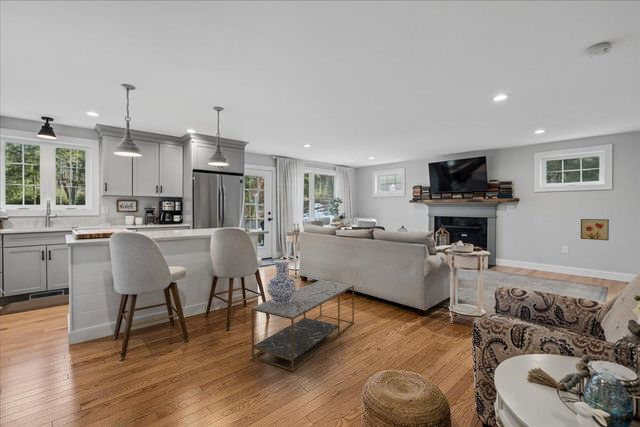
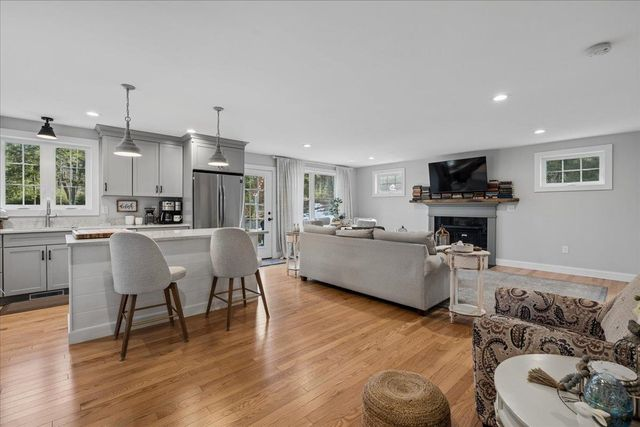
- coffee table (308, 318)
- wall art (594, 229)
- vase (281, 280)
